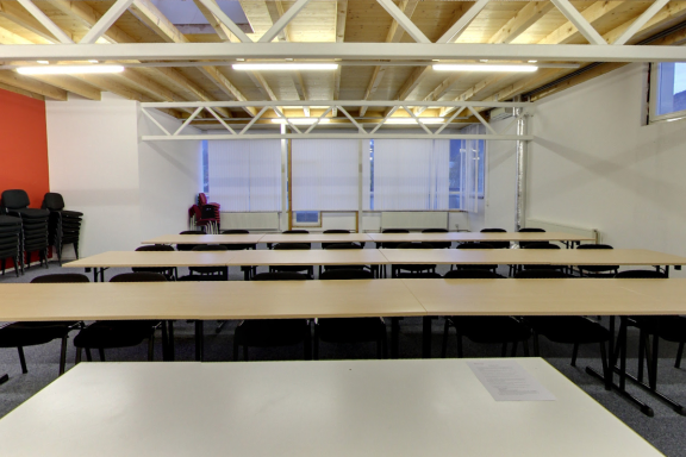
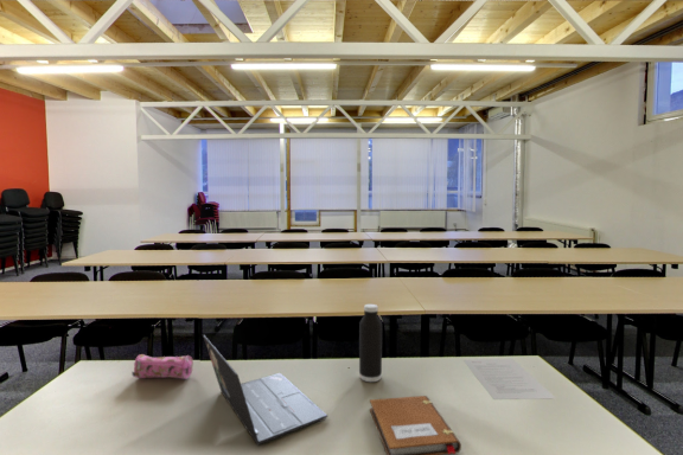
+ pencil case (164, 366)
+ laptop (263, 377)
+ water bottle (370, 341)
+ notebook (411, 424)
